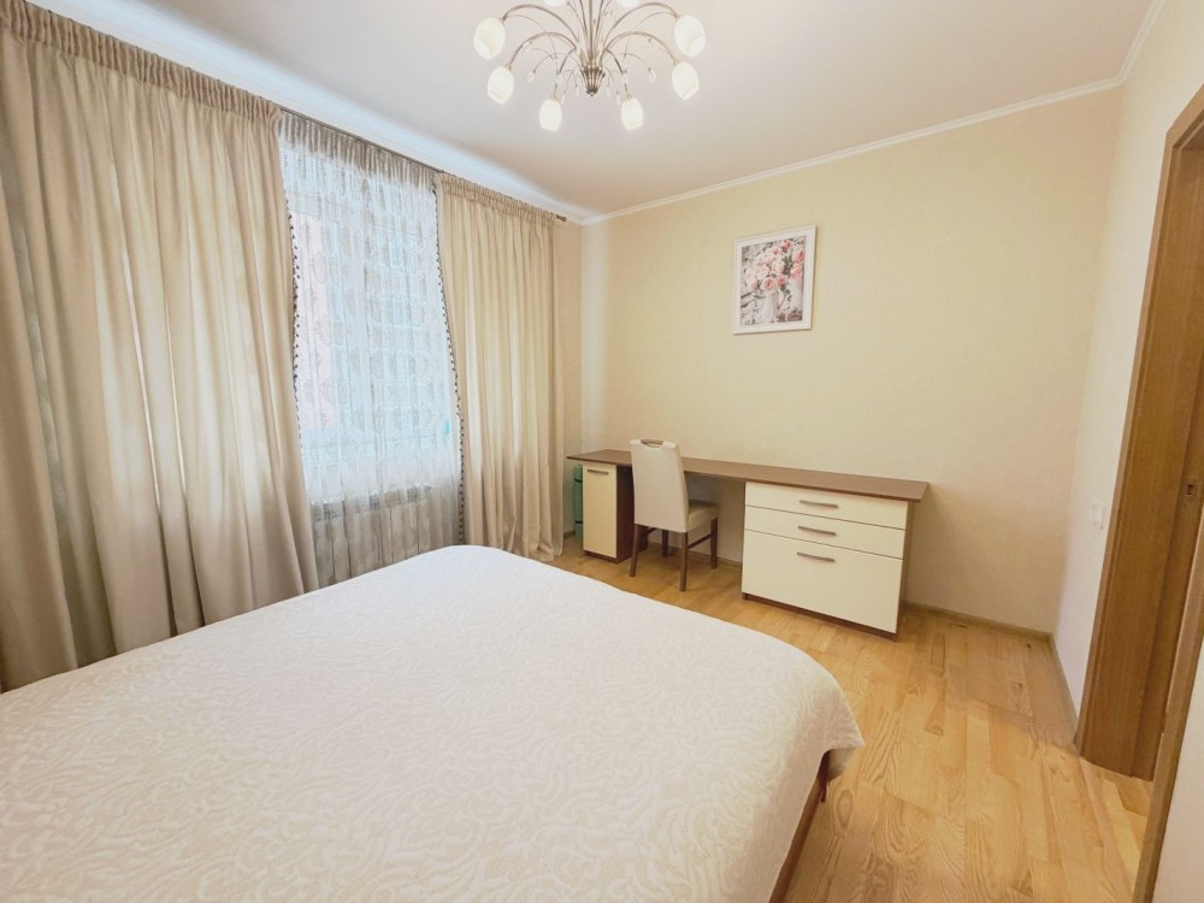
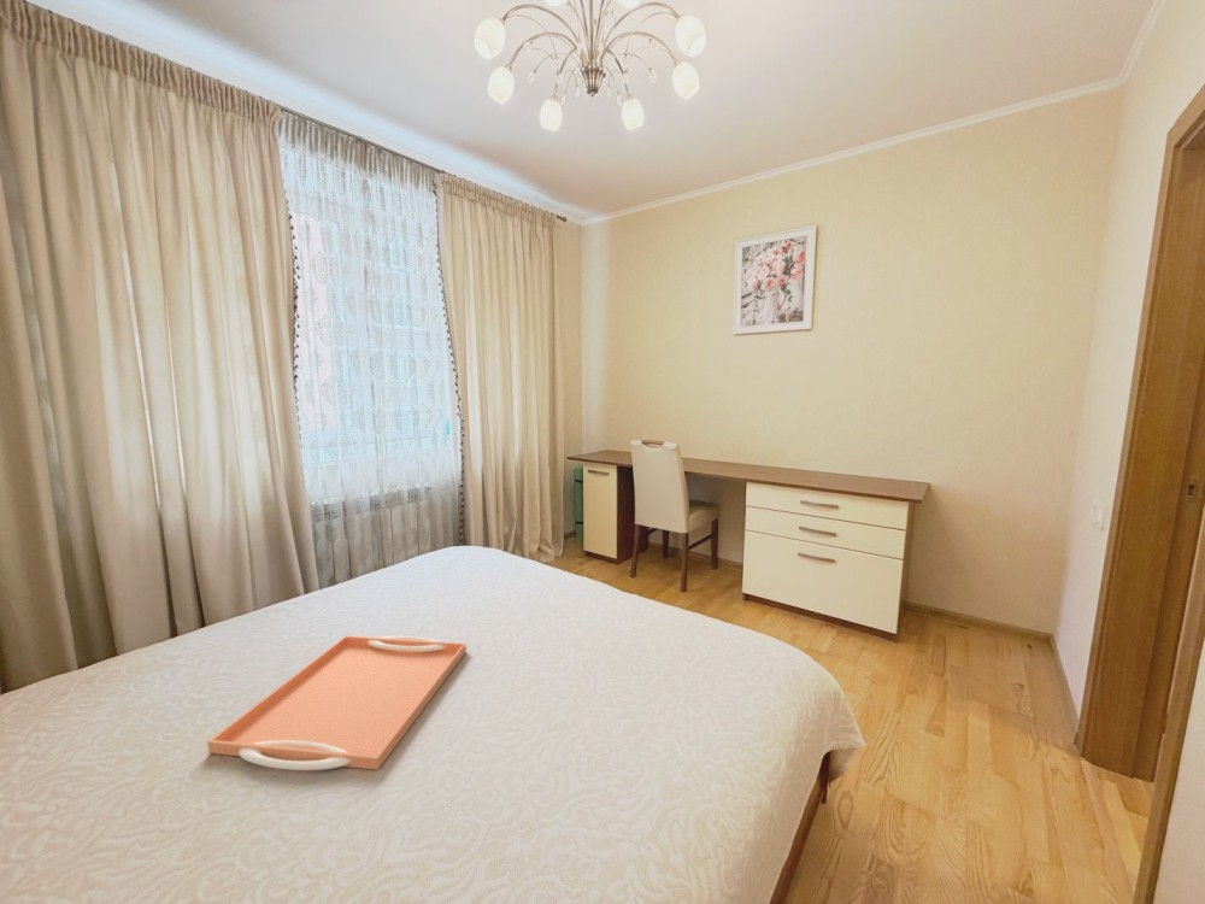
+ serving tray (358, 688)
